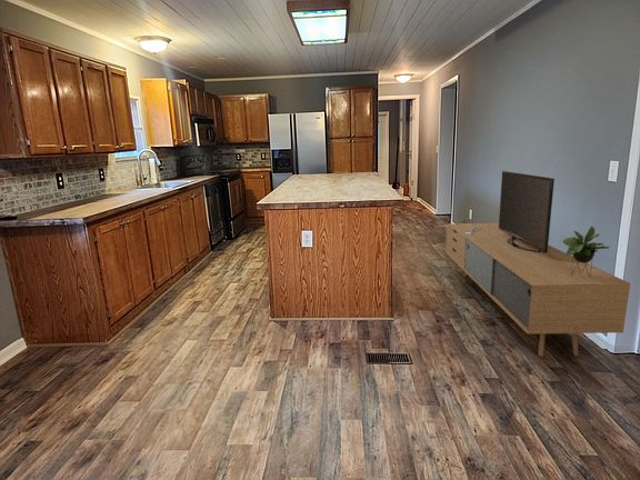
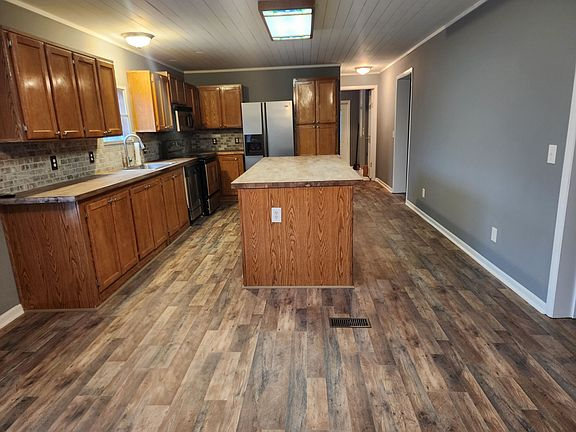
- media console (513, 242)
